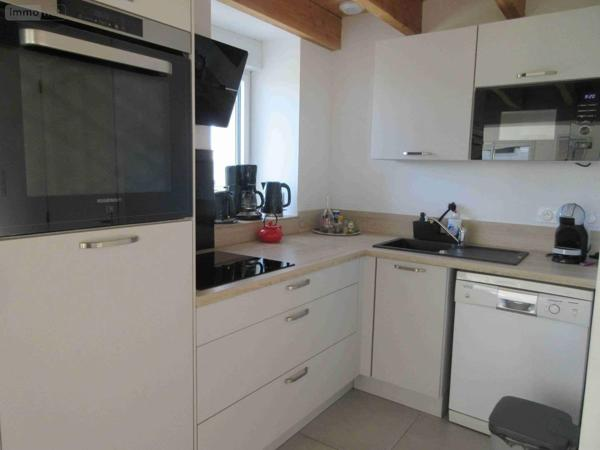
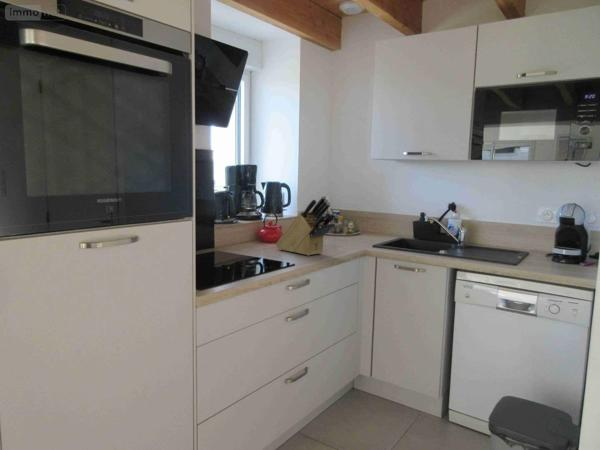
+ knife block (305, 224)
